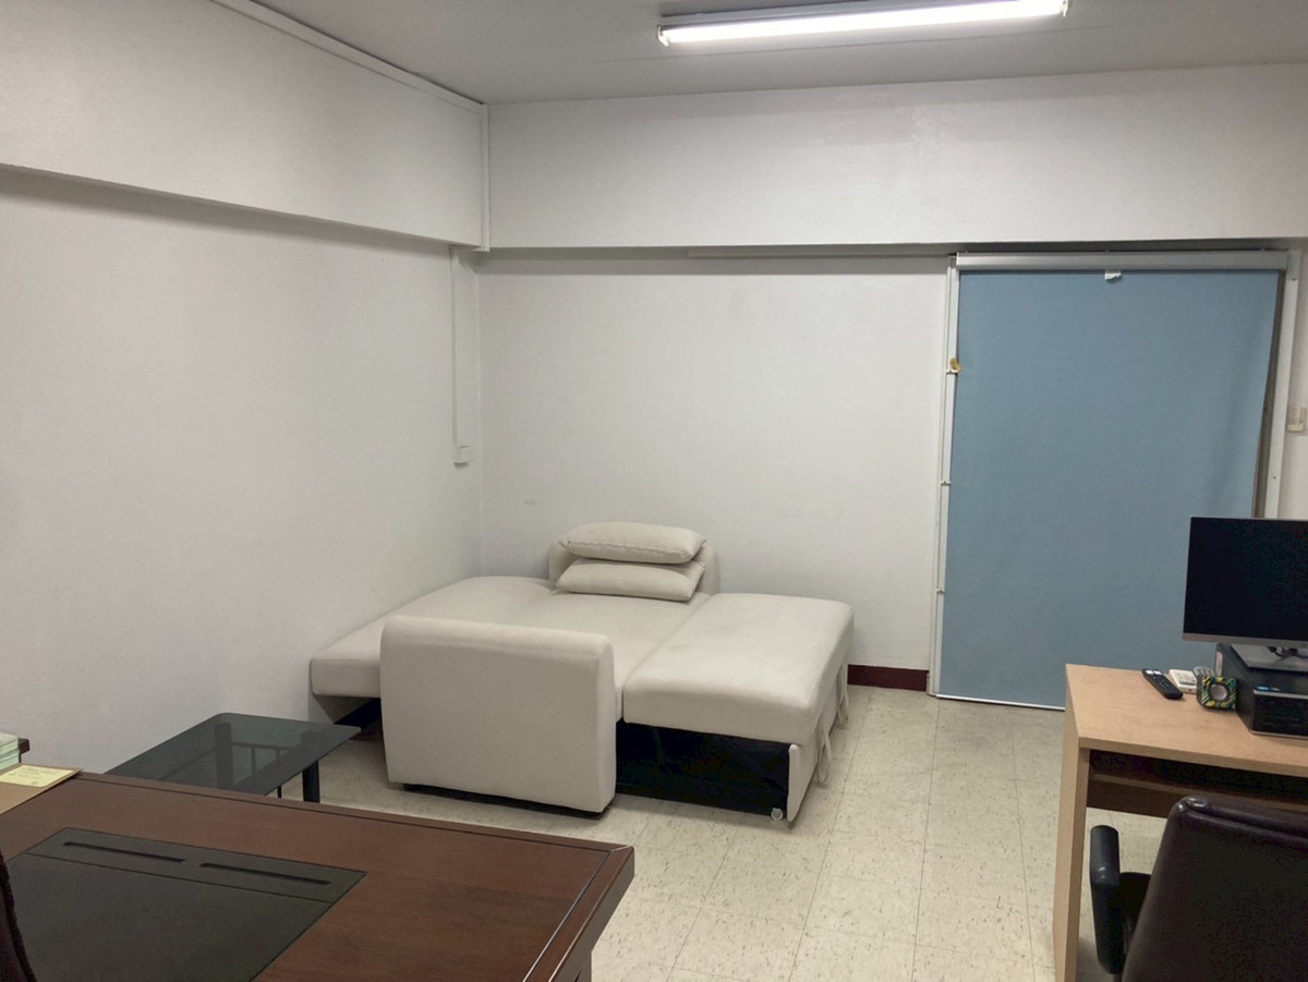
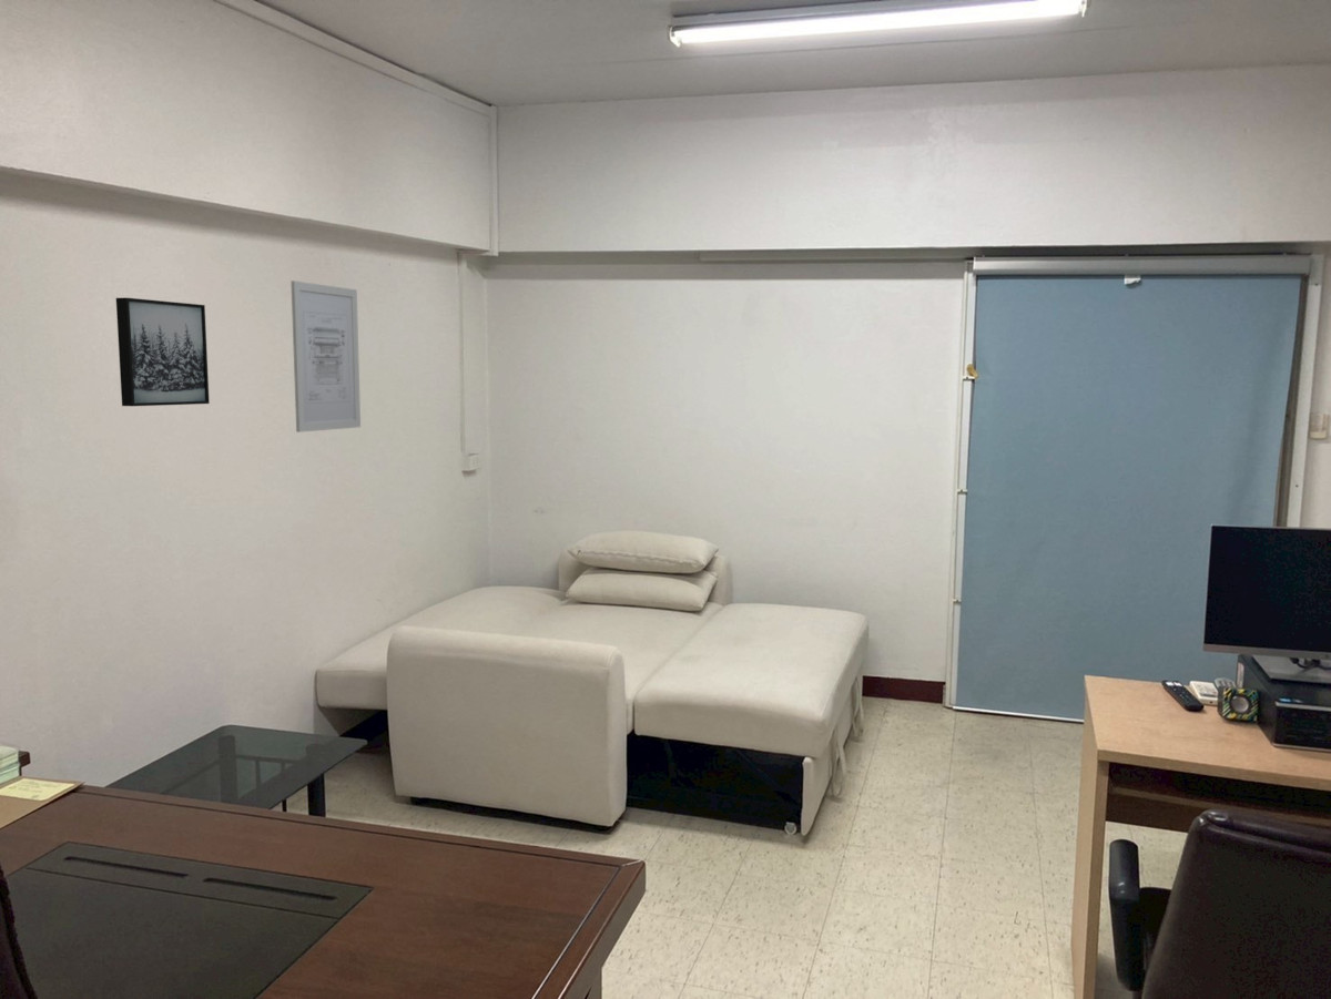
+ wall art (164, 353)
+ wall art (327, 358)
